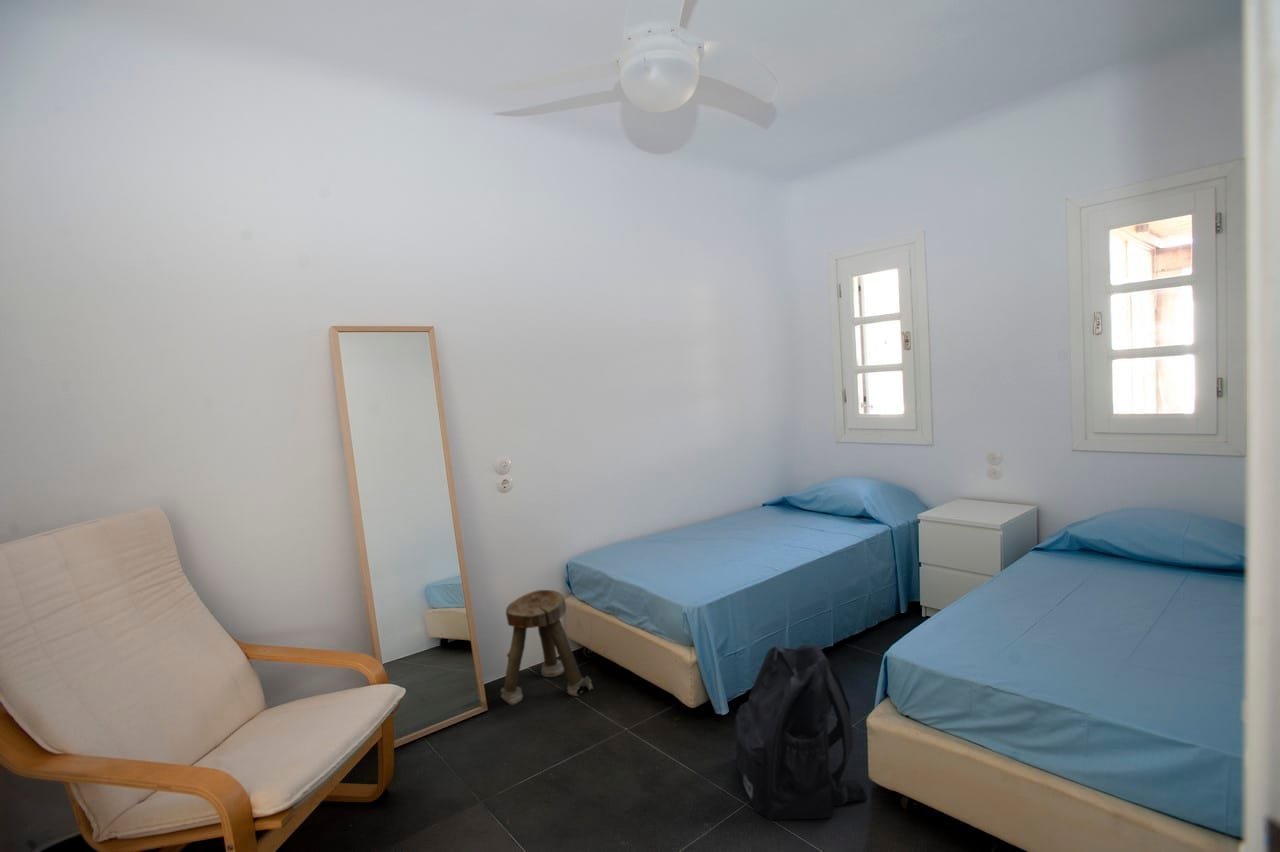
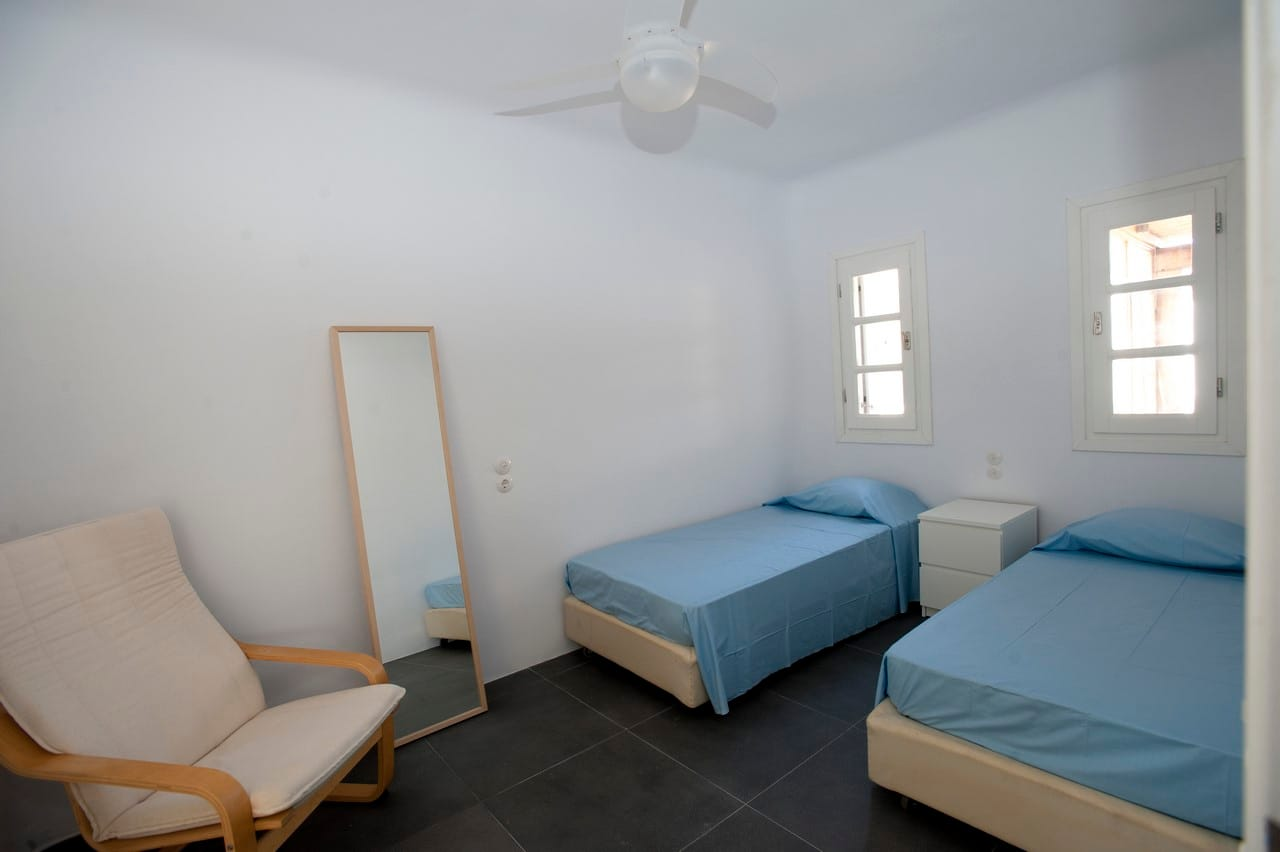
- stool (541, 643)
- backpack (793, 717)
